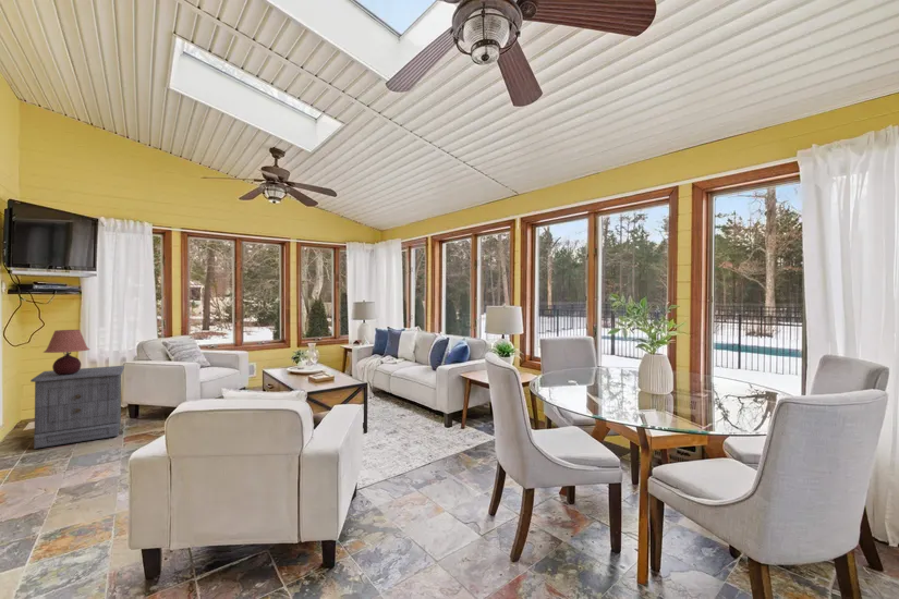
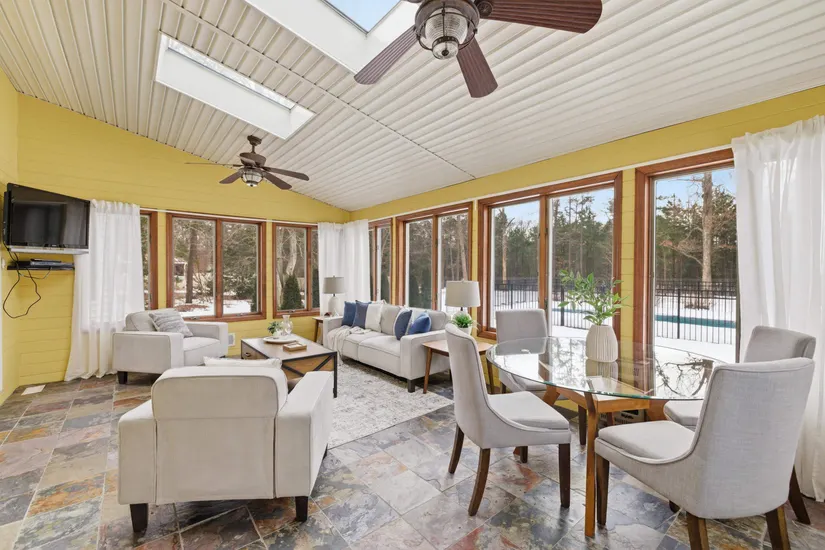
- nightstand (81, 403)
- table lamp (66, 352)
